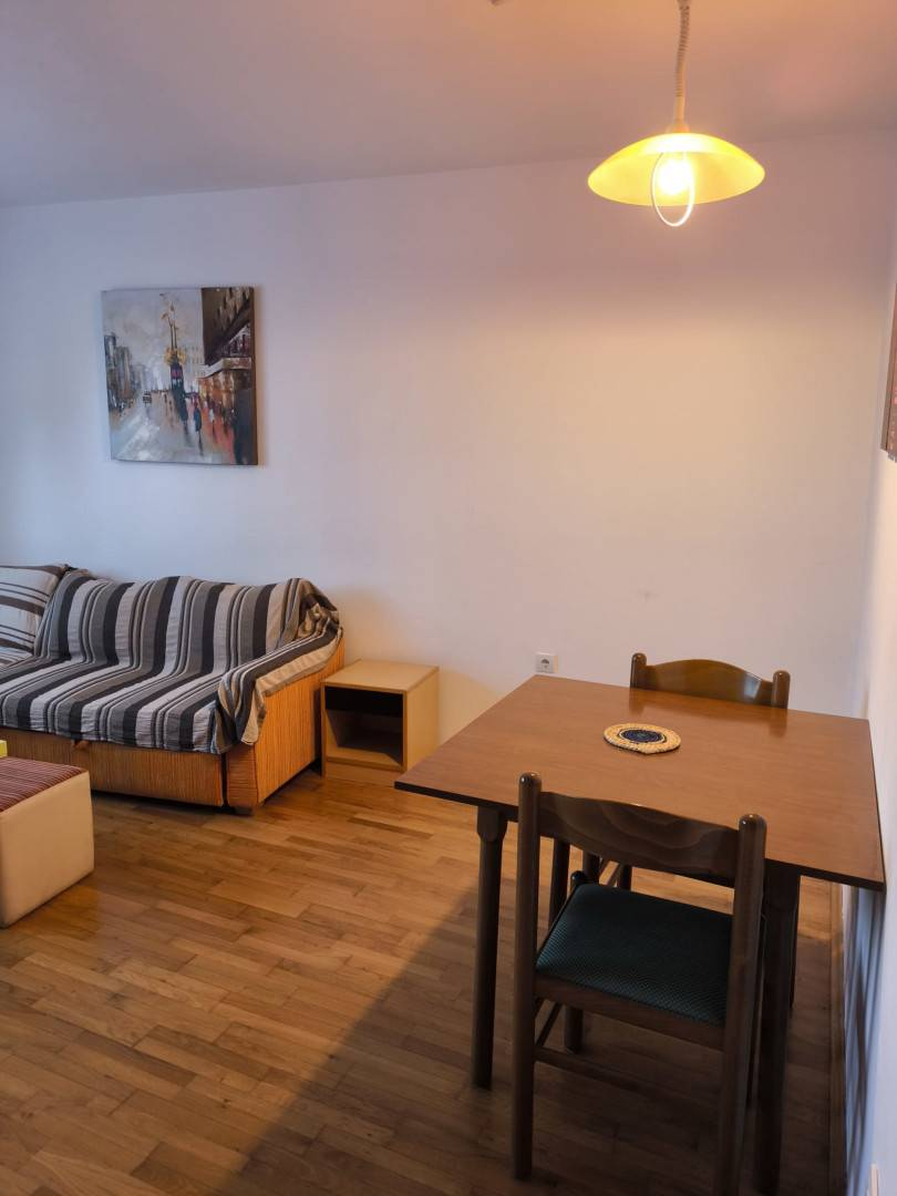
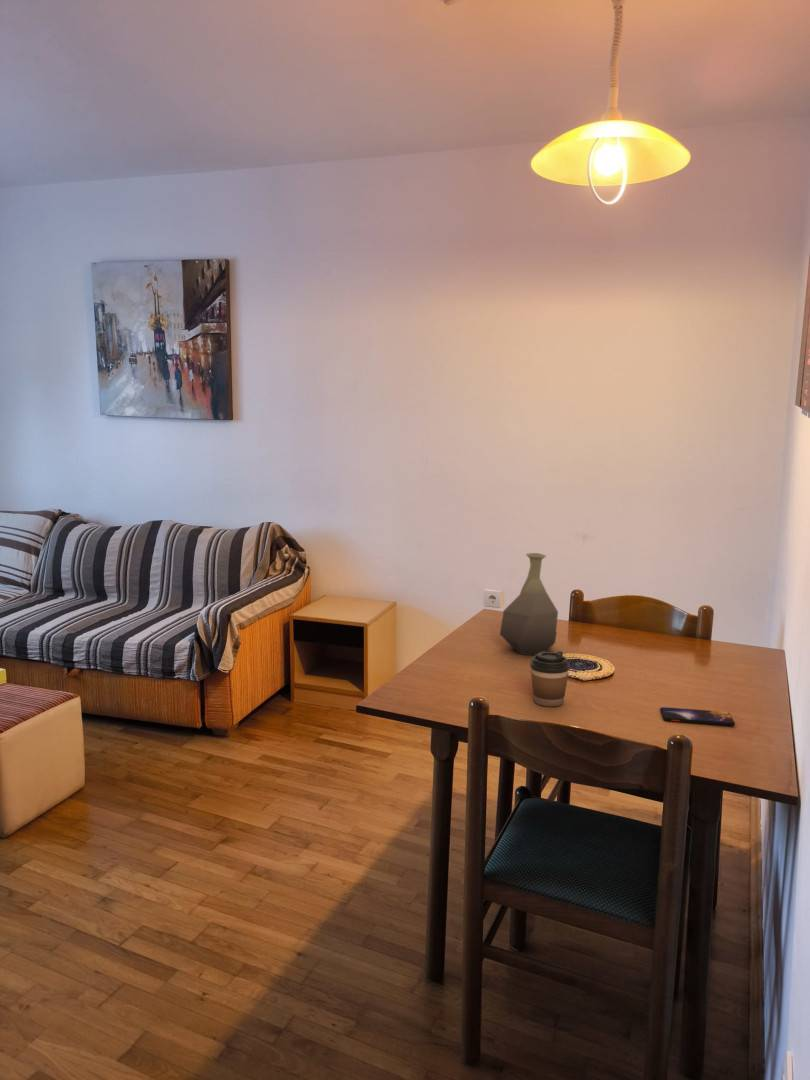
+ coffee cup (549, 676)
+ vase (531, 602)
+ smartphone (696, 716)
